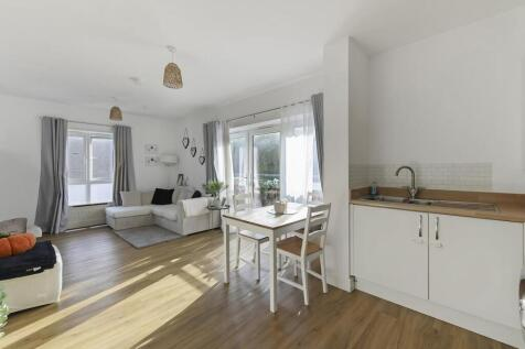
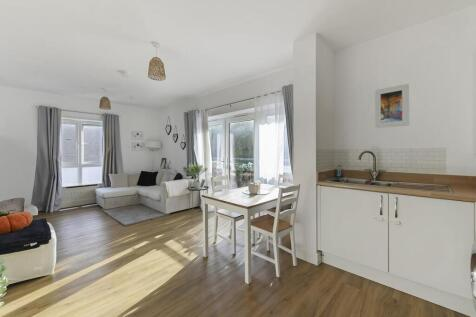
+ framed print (391, 107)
